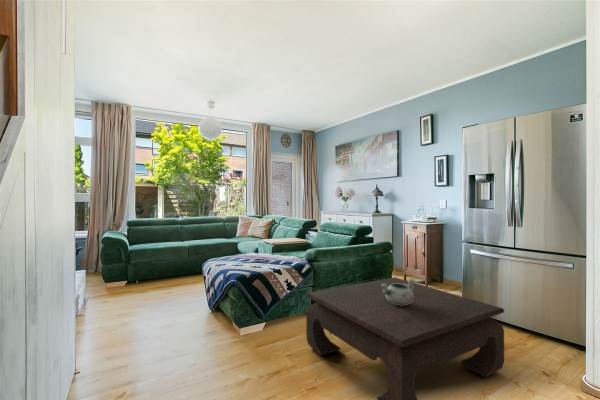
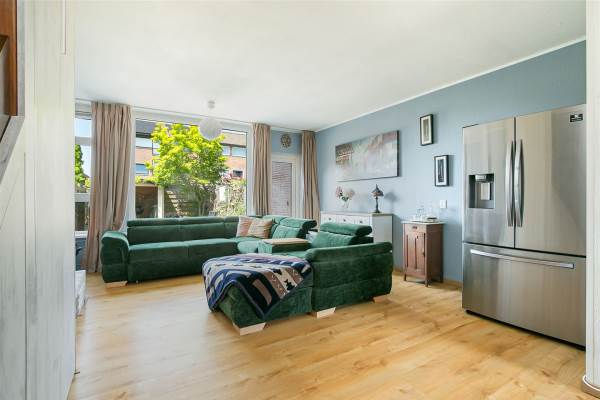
- coffee table (397, 329)
- decorative bowl (398, 292)
